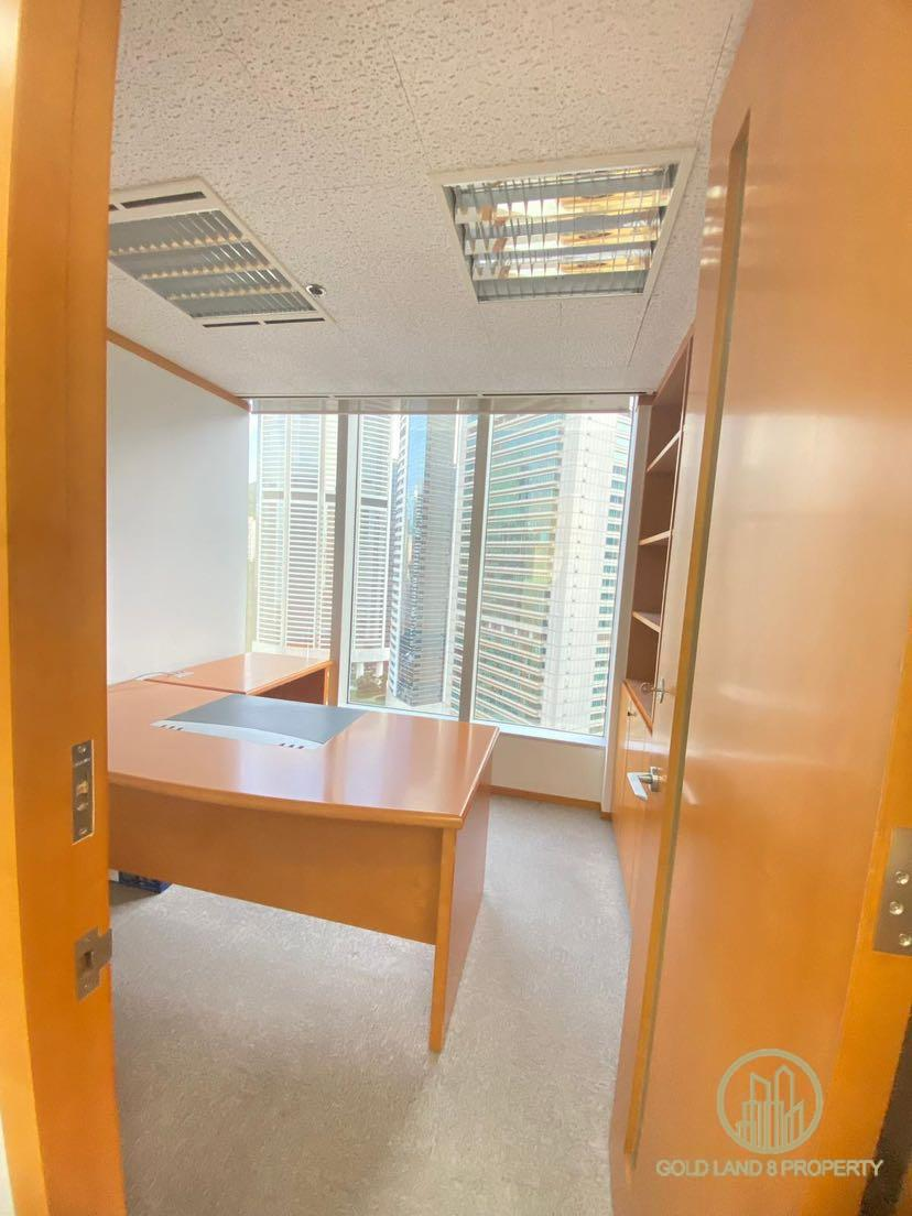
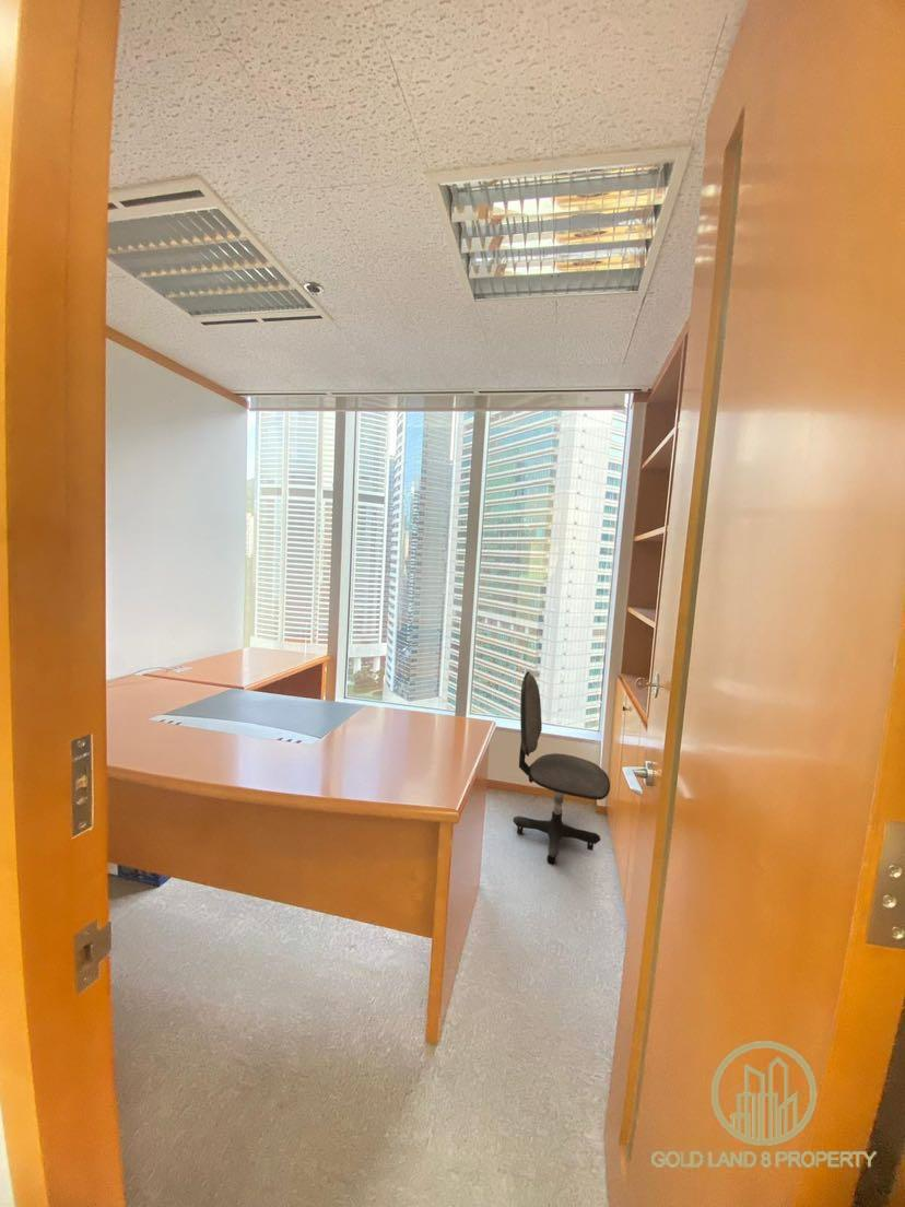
+ office chair (563, 761)
